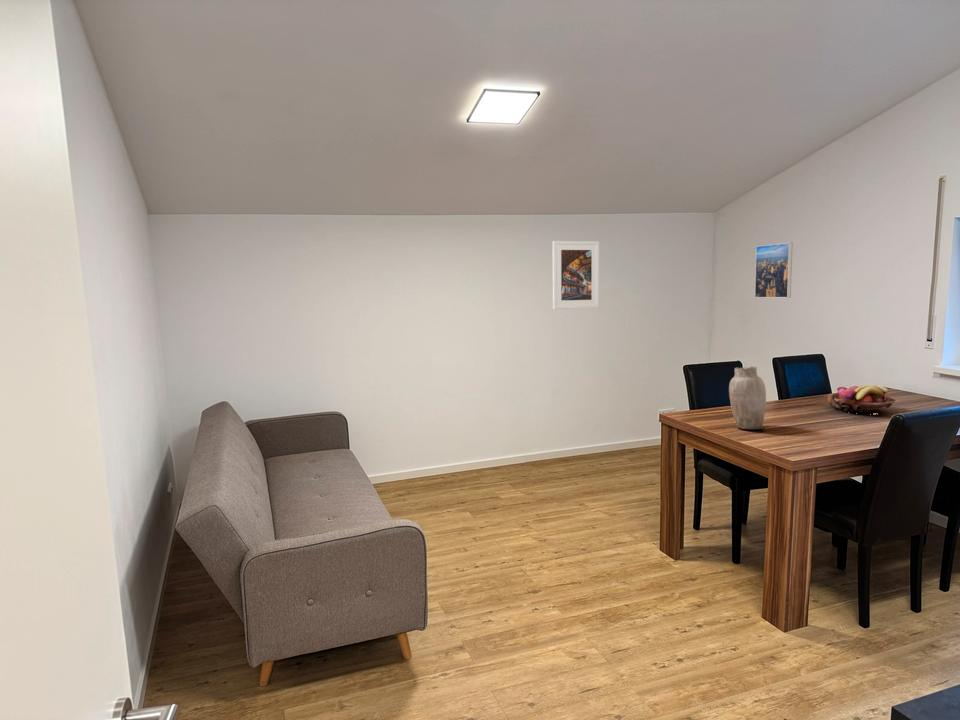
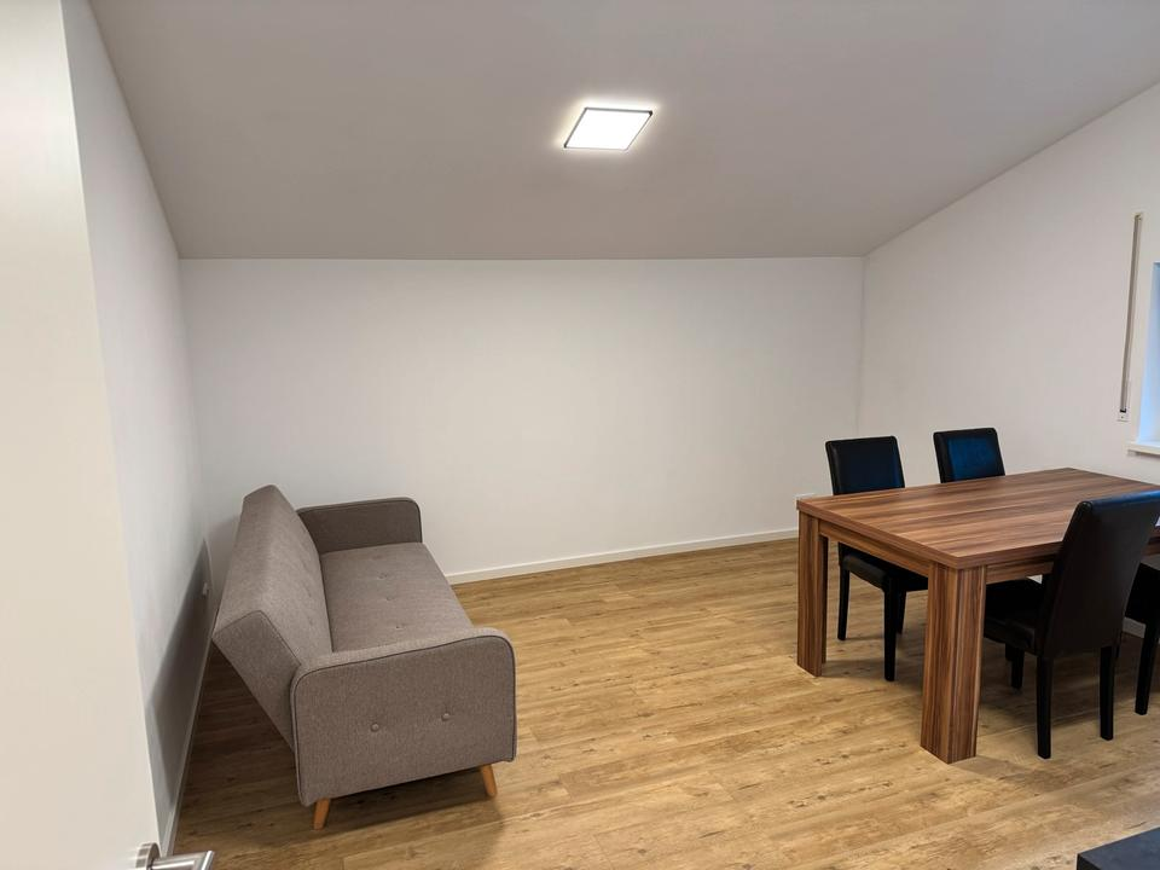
- fruit basket (860, 397)
- vase (747, 397)
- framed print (772, 271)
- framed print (576, 275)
